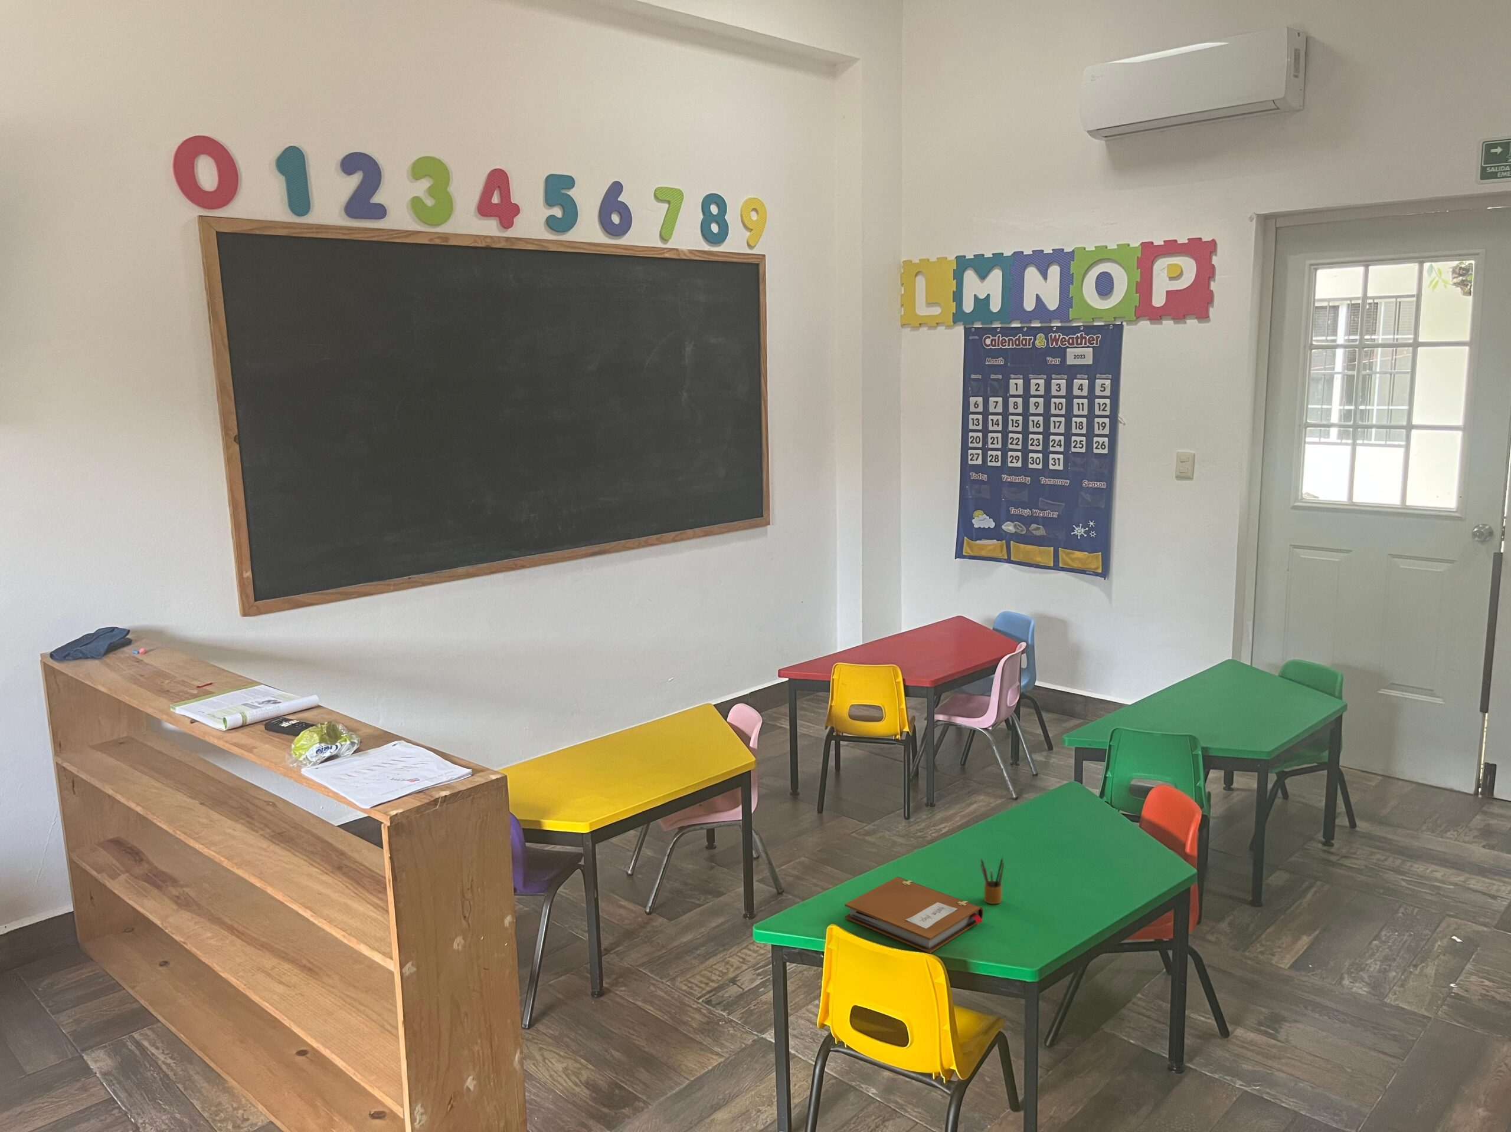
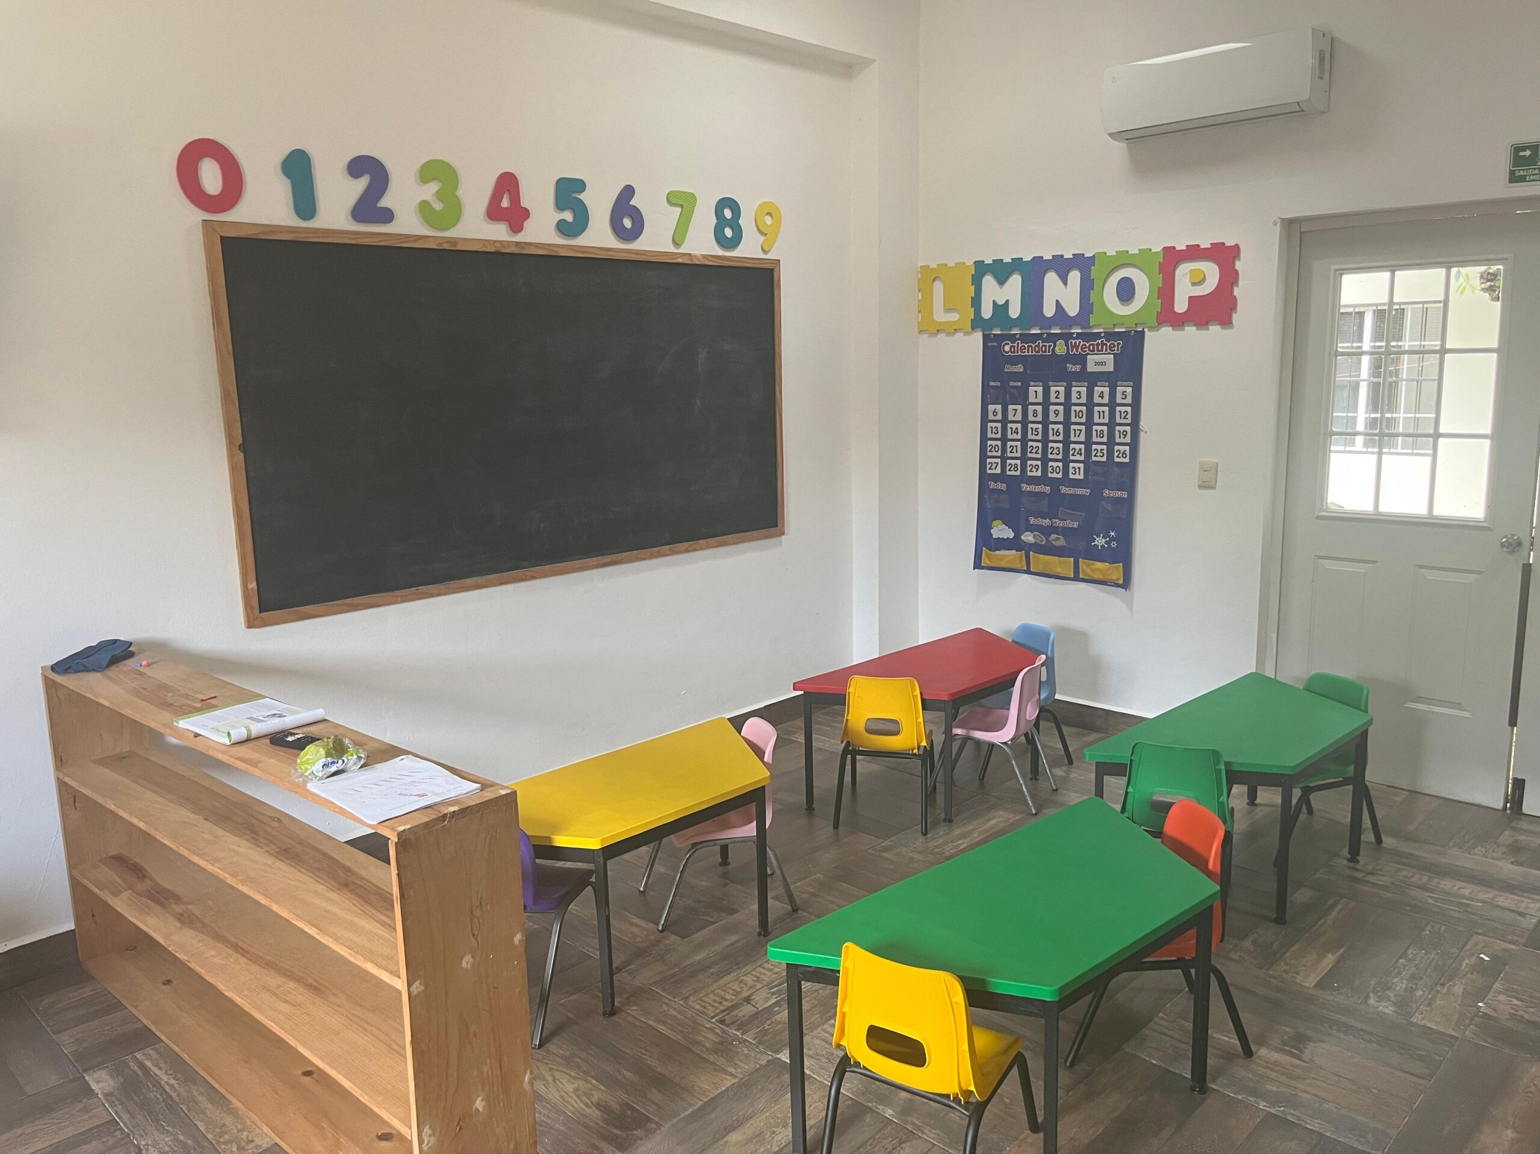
- pencil box (992, 879)
- notebook (916, 912)
